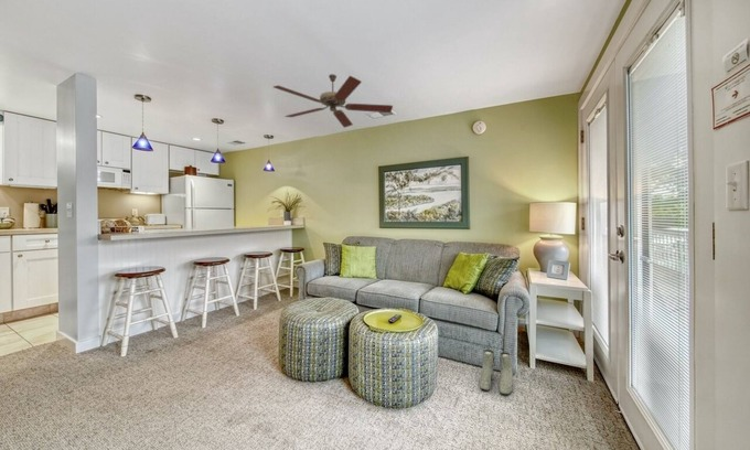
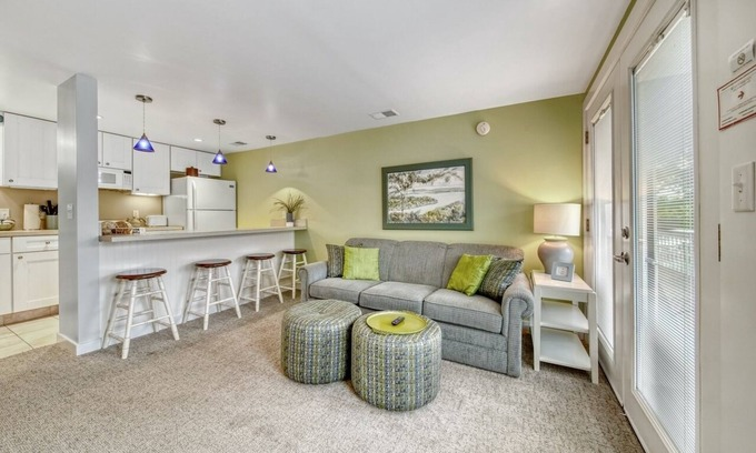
- ceiling fan (336, 94)
- boots (492, 369)
